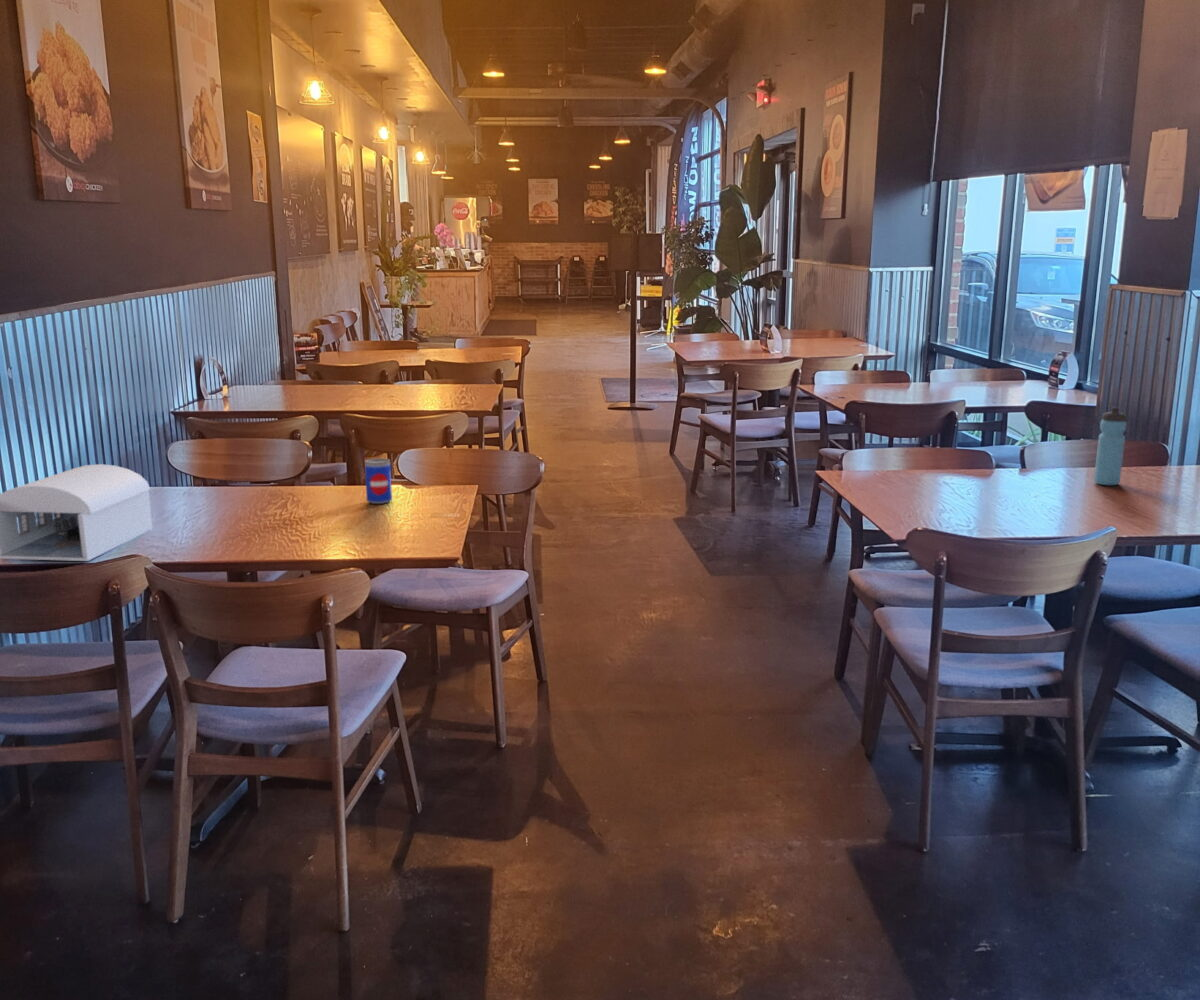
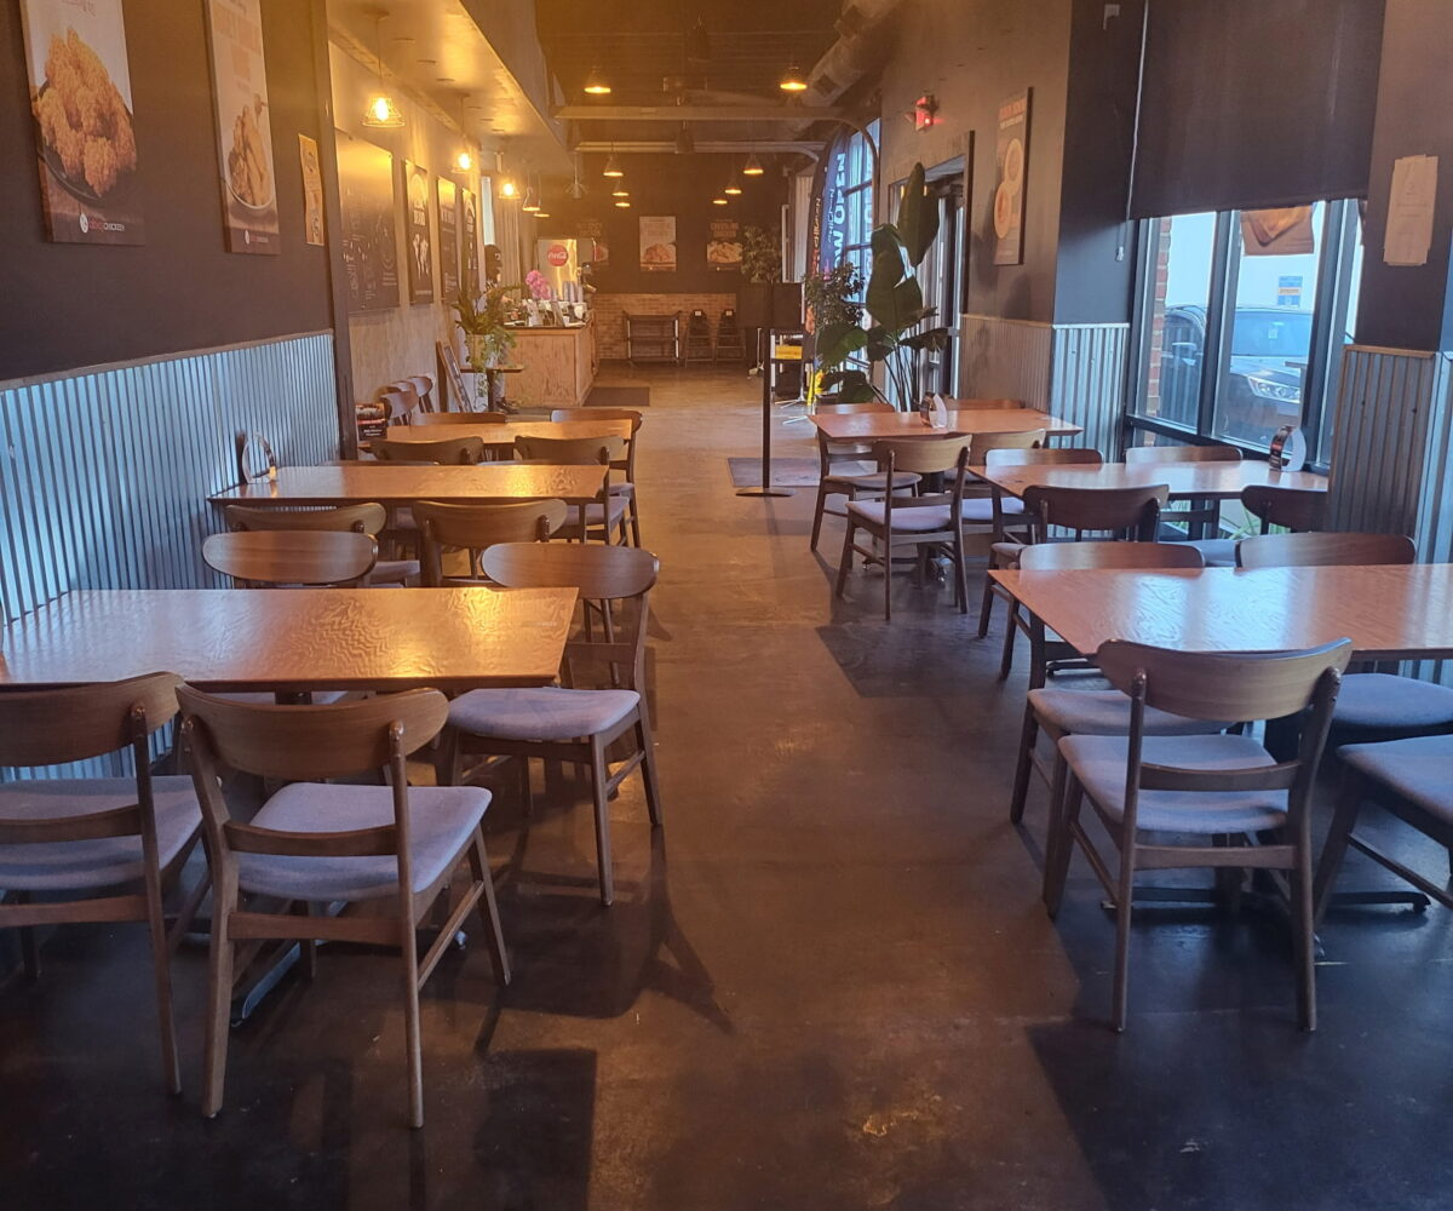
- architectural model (72, 509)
- beer can (378, 481)
- water bottle (1110, 445)
